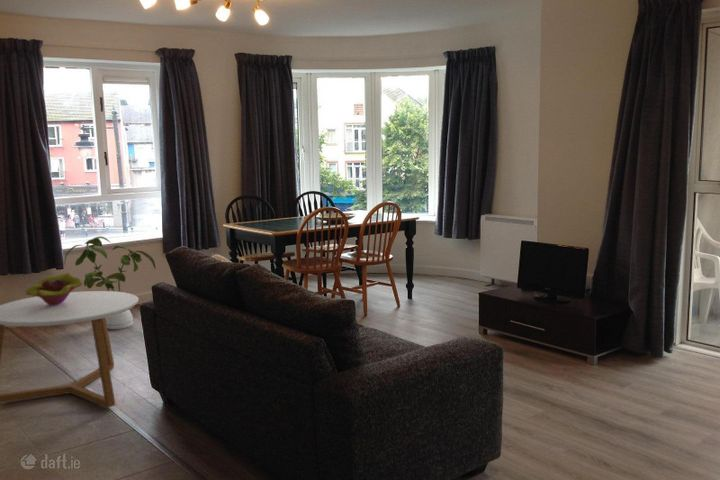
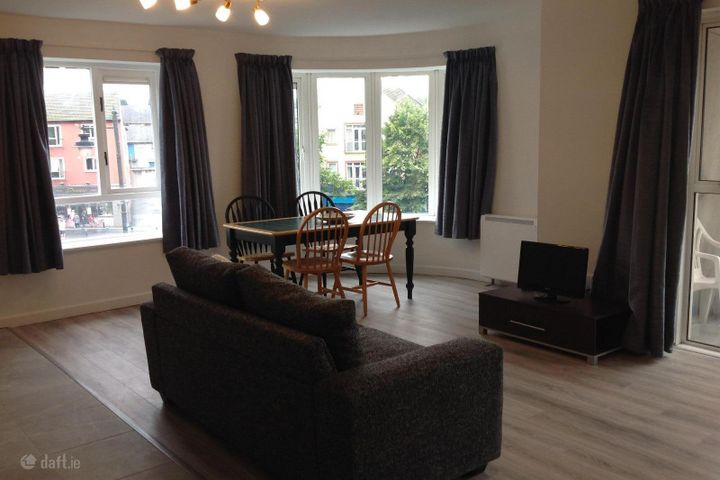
- decorative bowl (54, 290)
- coffee table (60, 324)
- house plant (102, 282)
